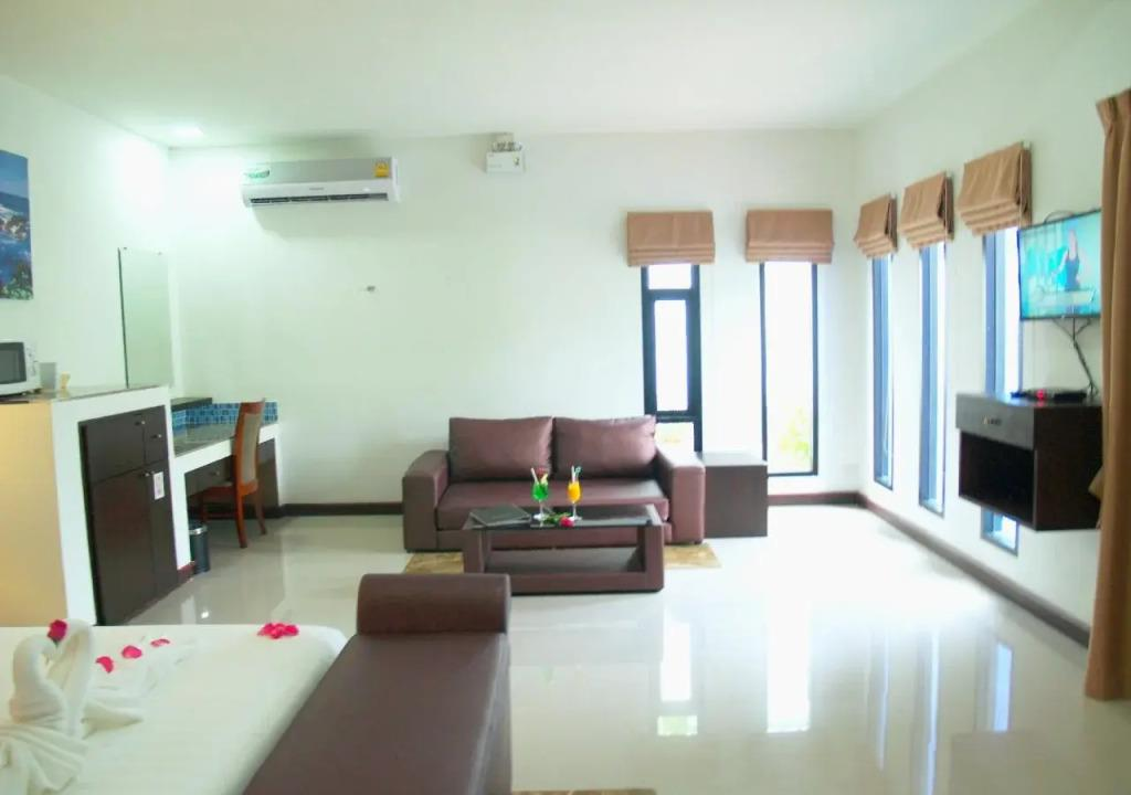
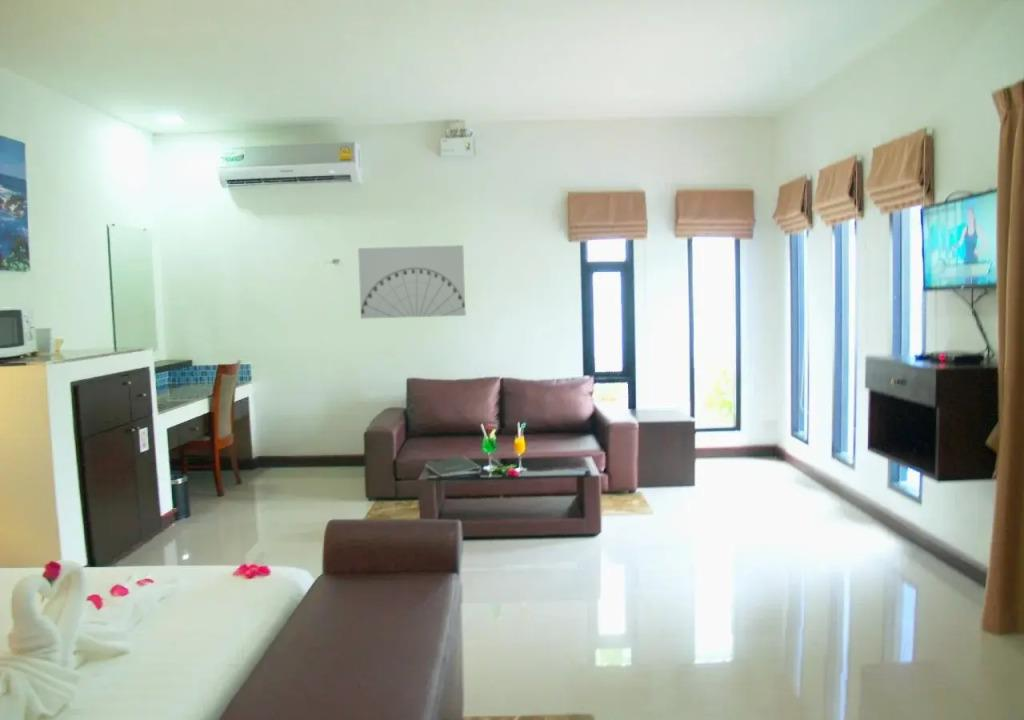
+ wall art (412, 282)
